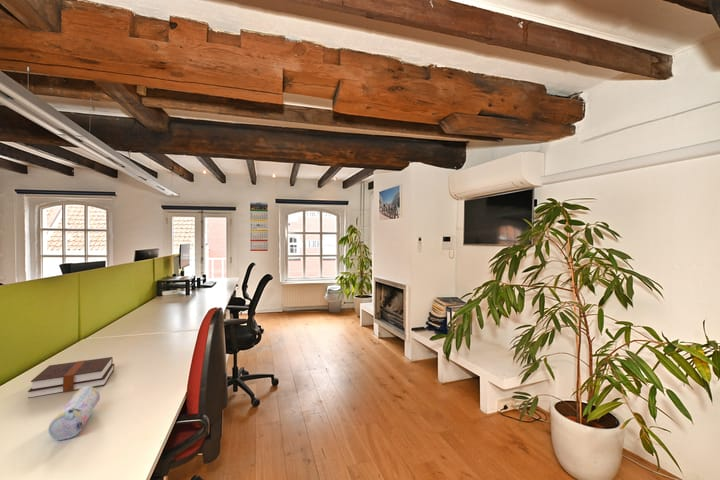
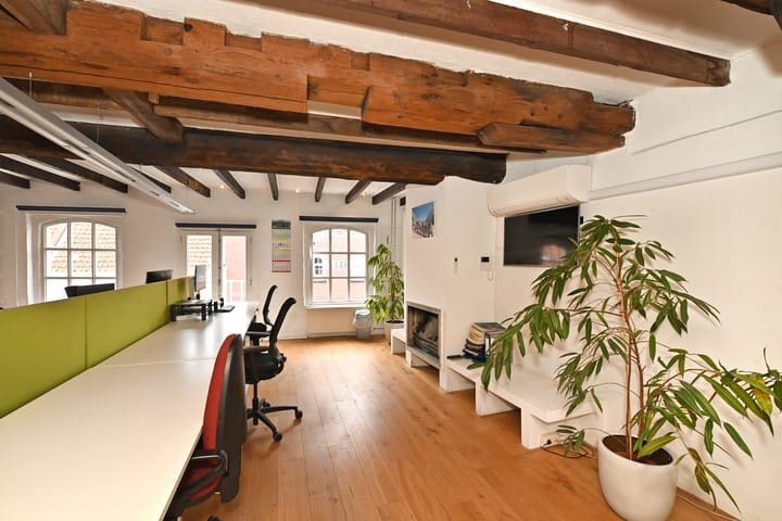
- pencil case (76, 411)
- hardback book (75, 374)
